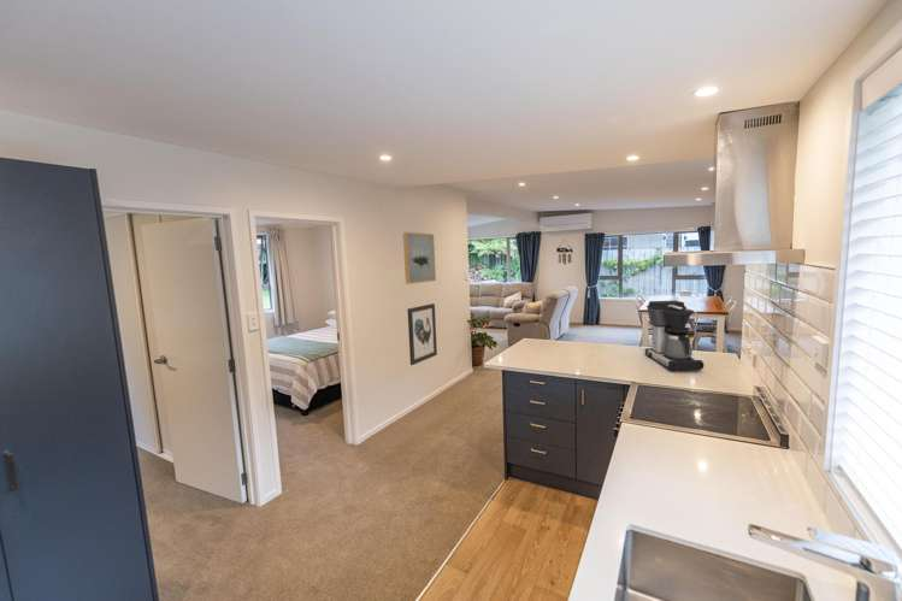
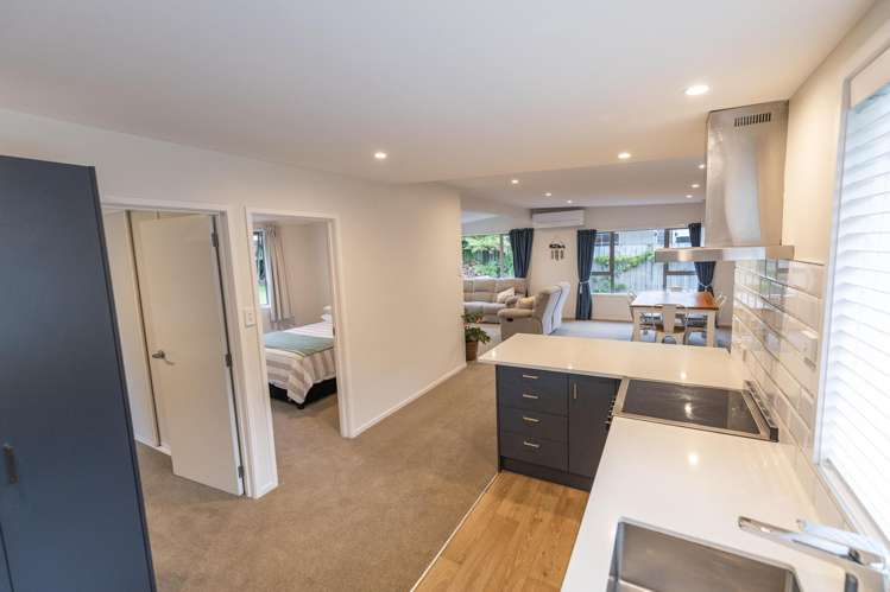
- wall art (420, 258)
- coffee maker (672, 334)
- wall art (423, 332)
